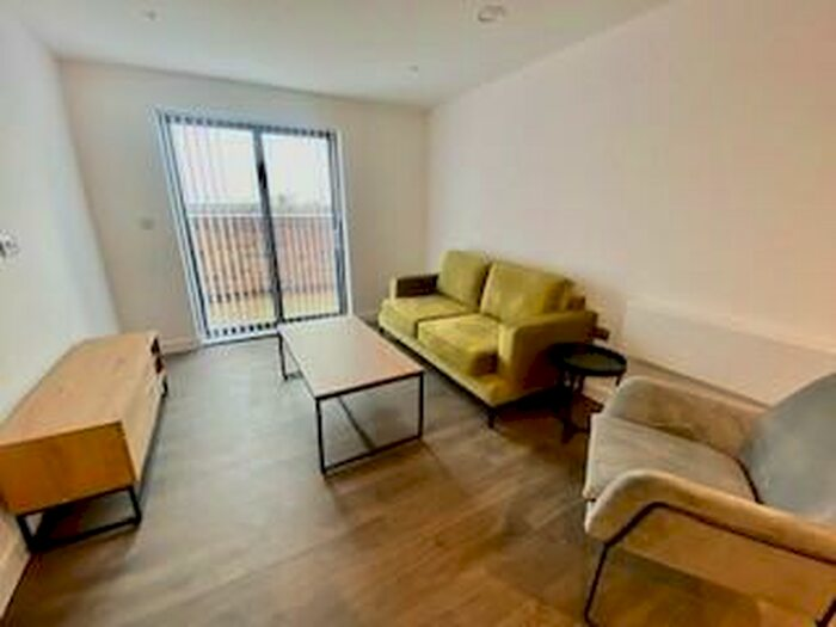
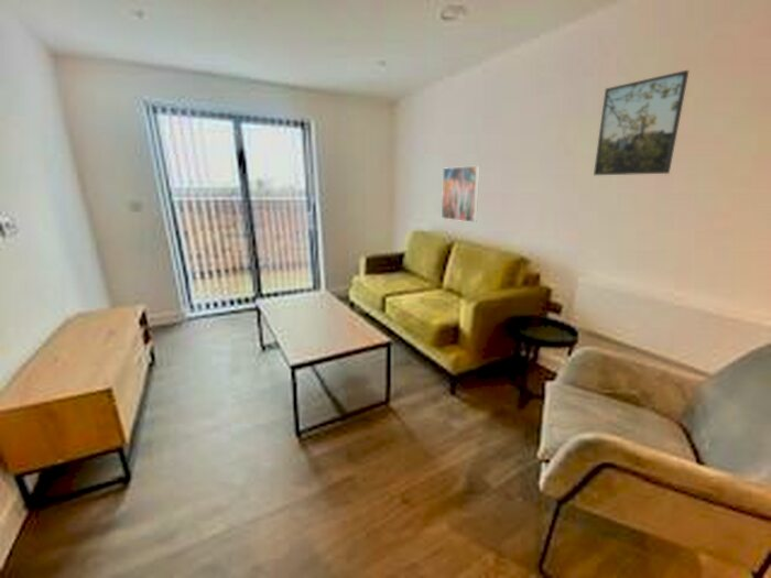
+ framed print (636, 129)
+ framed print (458, 194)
